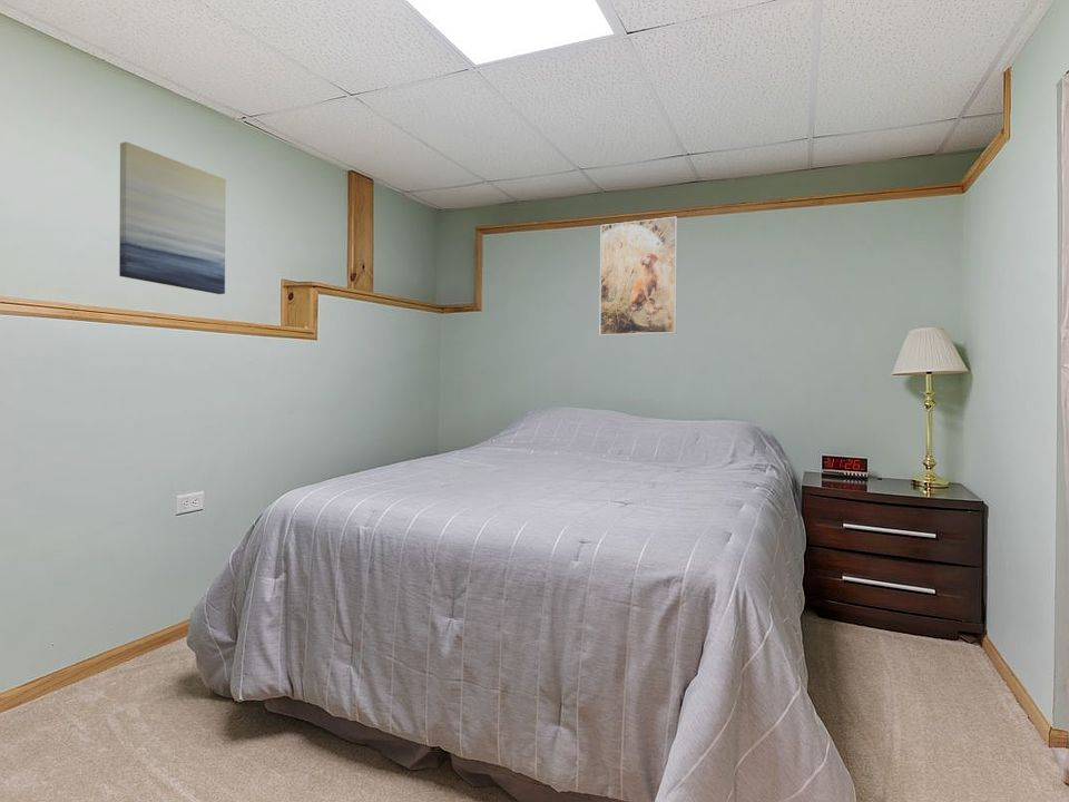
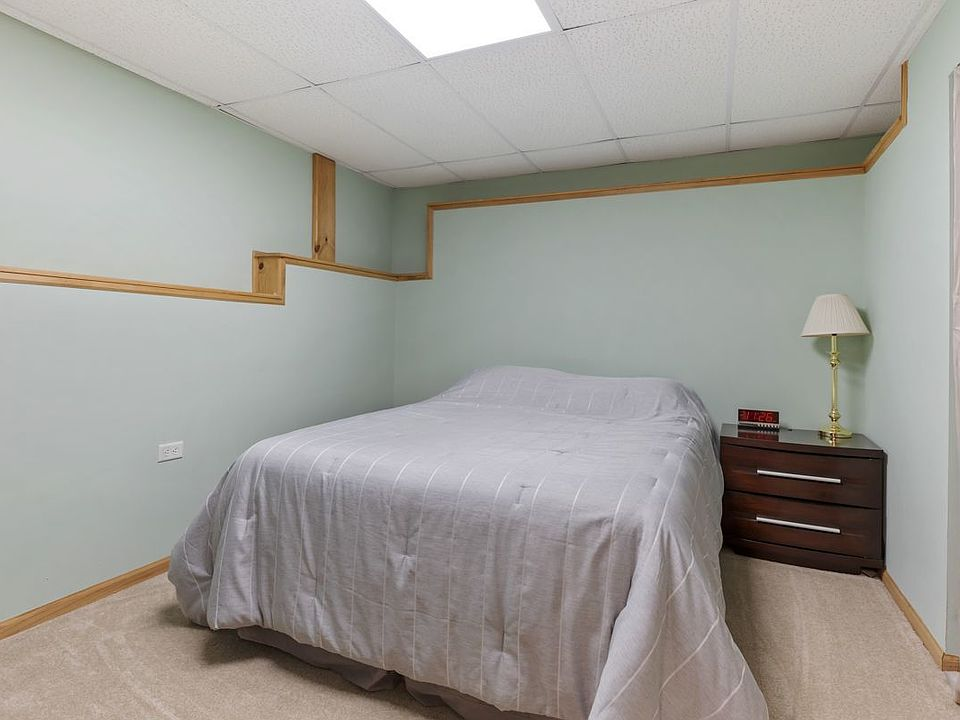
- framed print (637, 277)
- wall art (176, 224)
